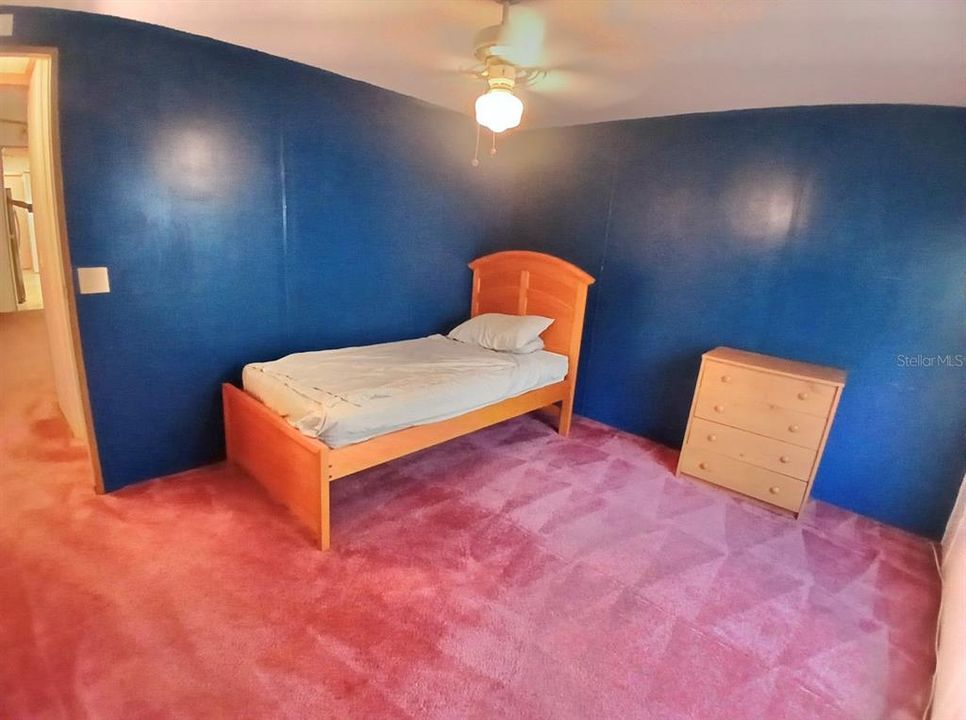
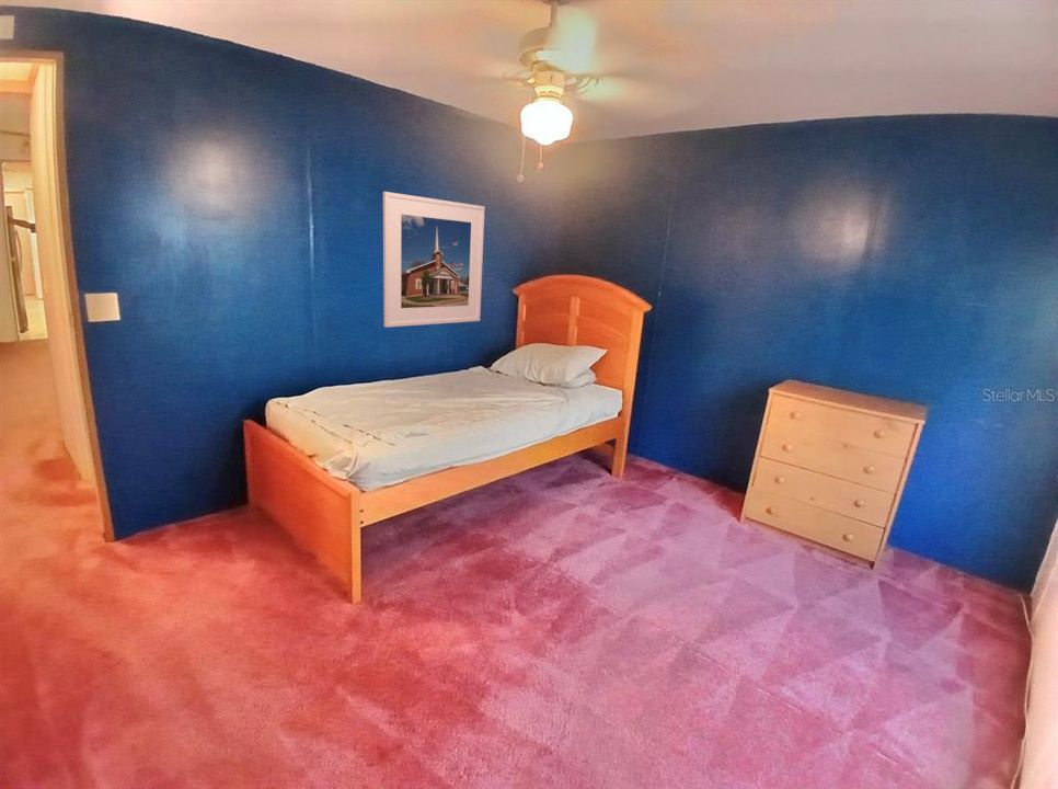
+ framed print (436, 263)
